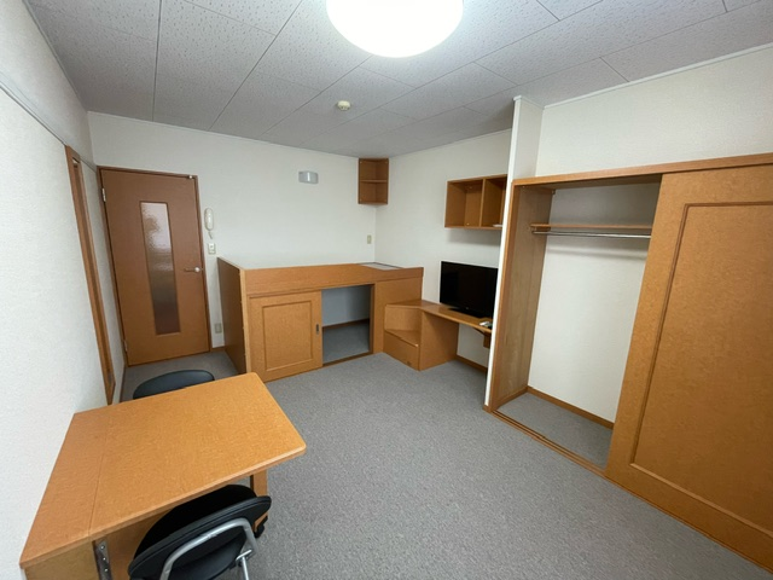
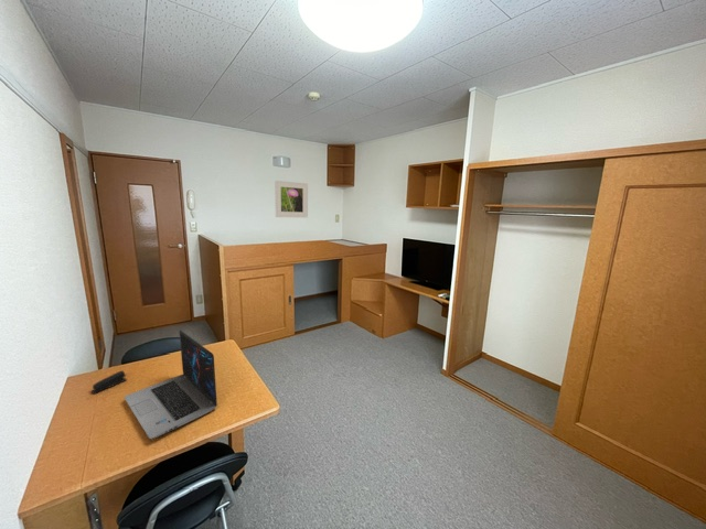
+ laptop (168, 379)
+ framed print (291, 199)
+ stapler (108, 380)
